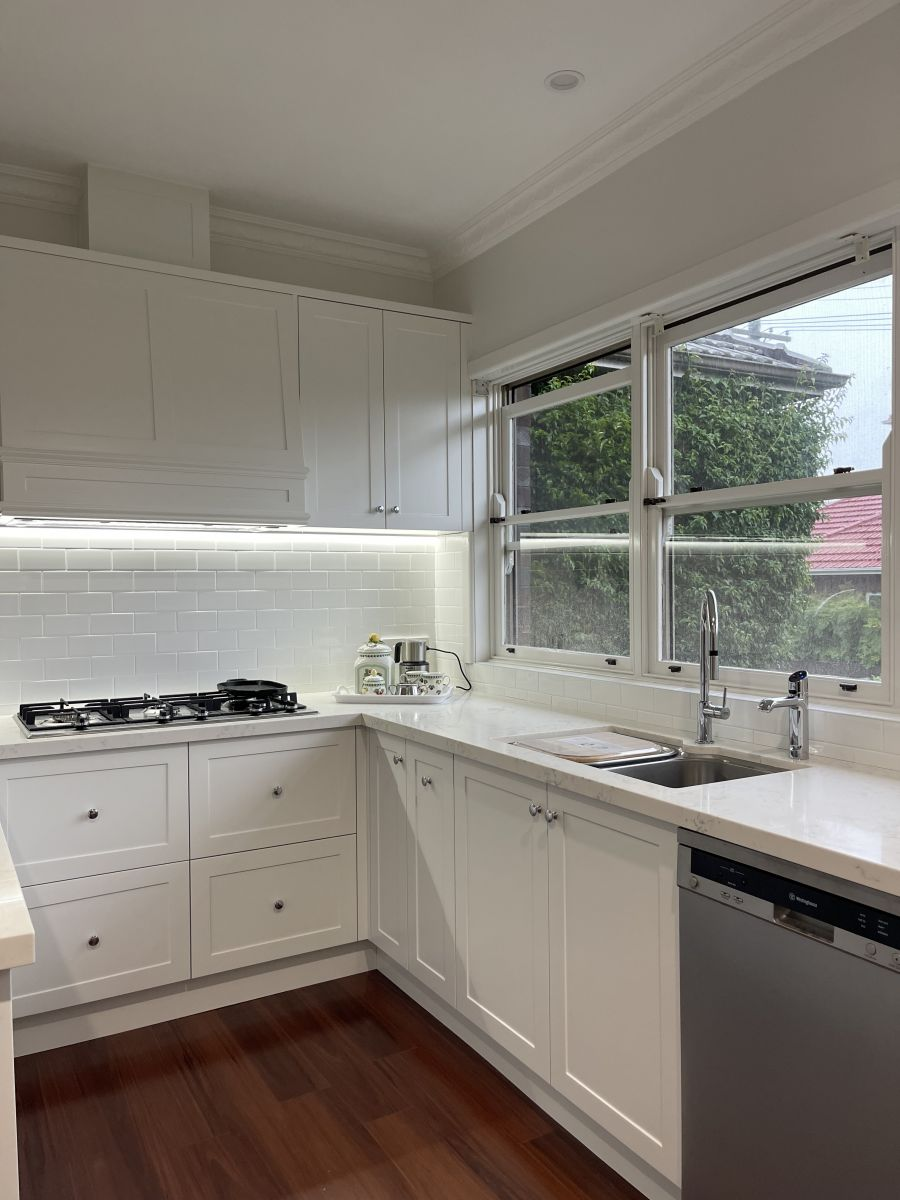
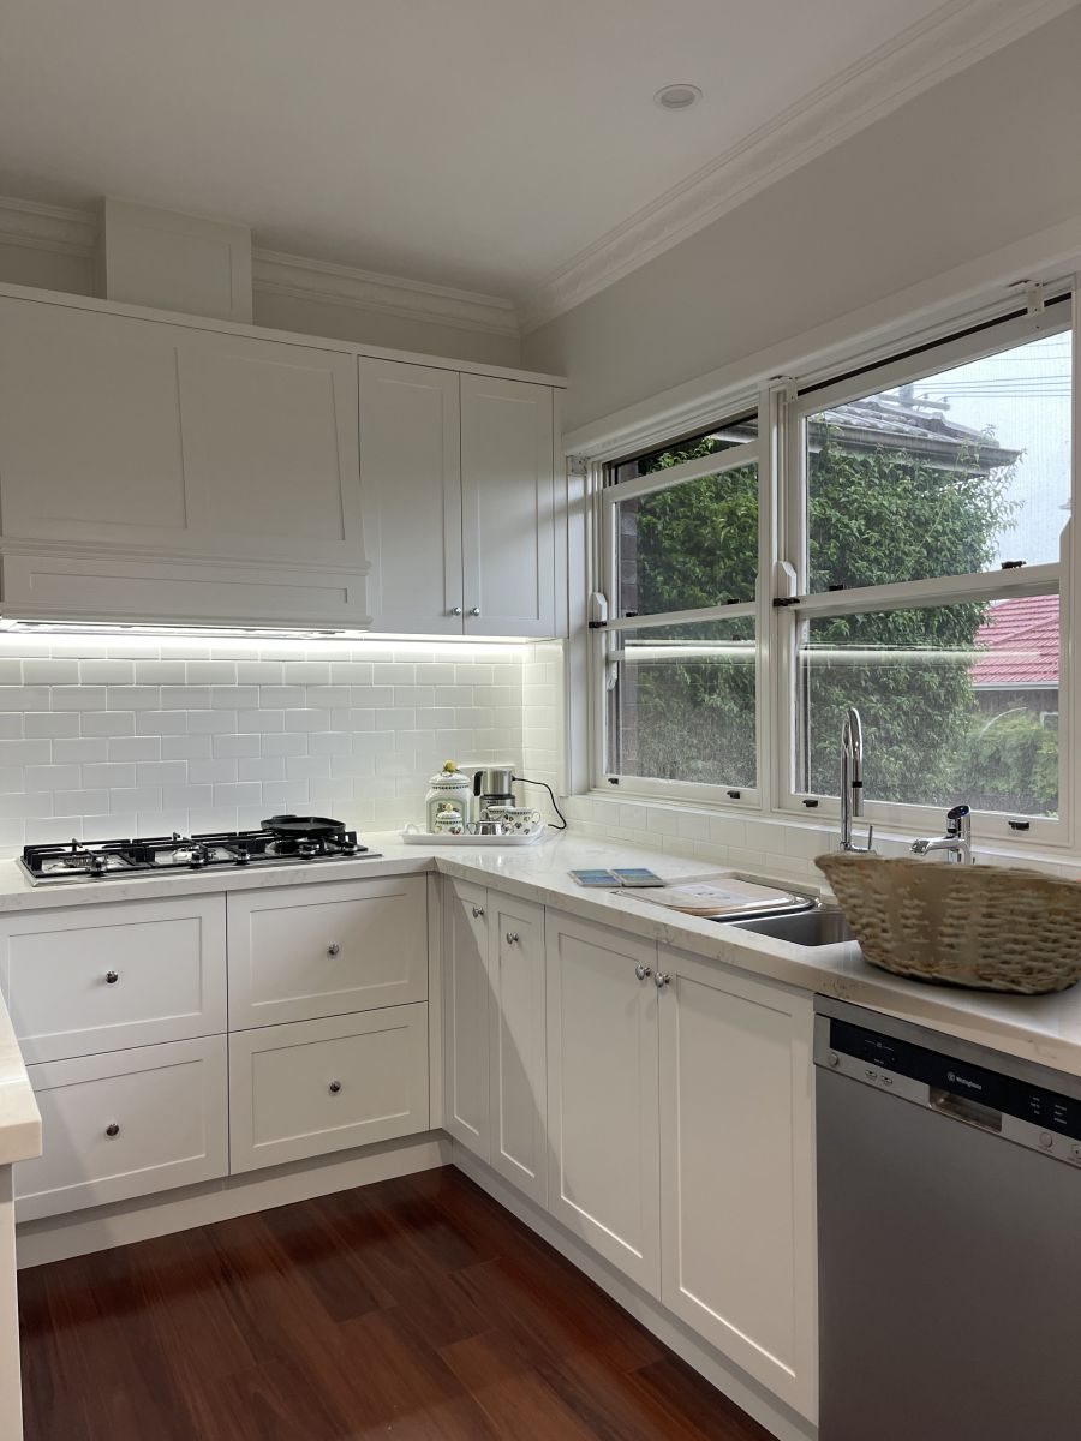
+ drink coaster (615, 877)
+ fruit basket (961, 908)
